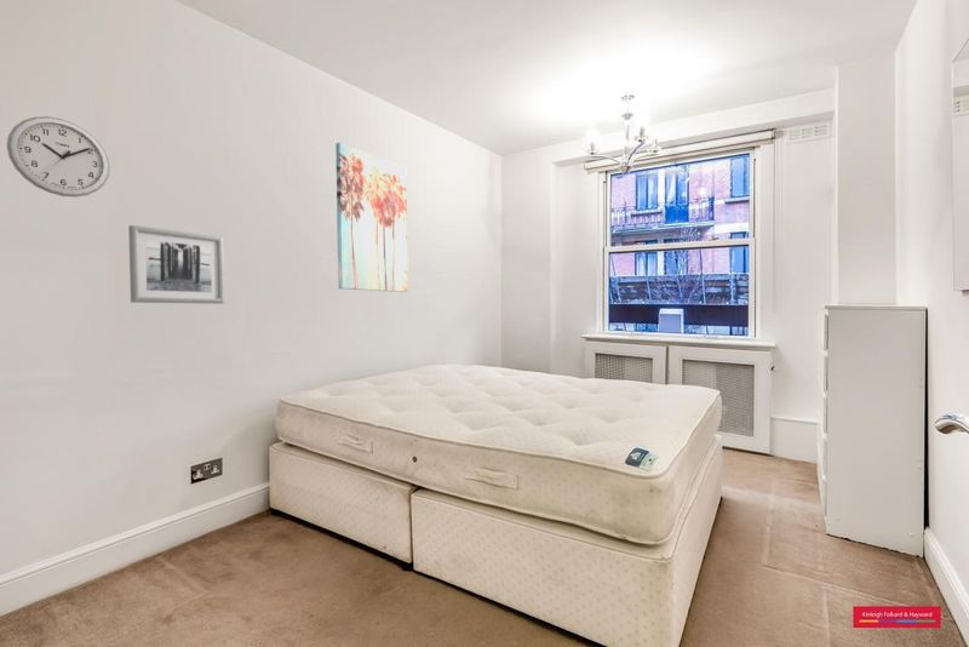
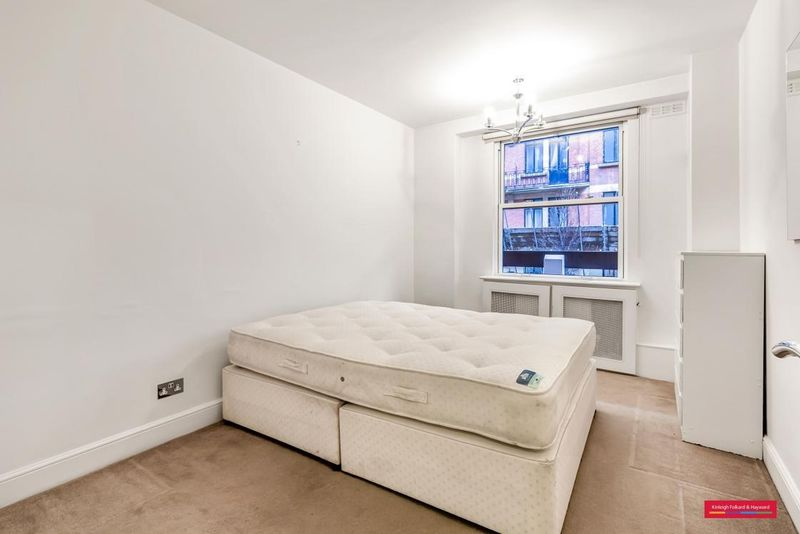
- wall art (179, 267)
- wall art (374, 223)
- wall clock (62, 156)
